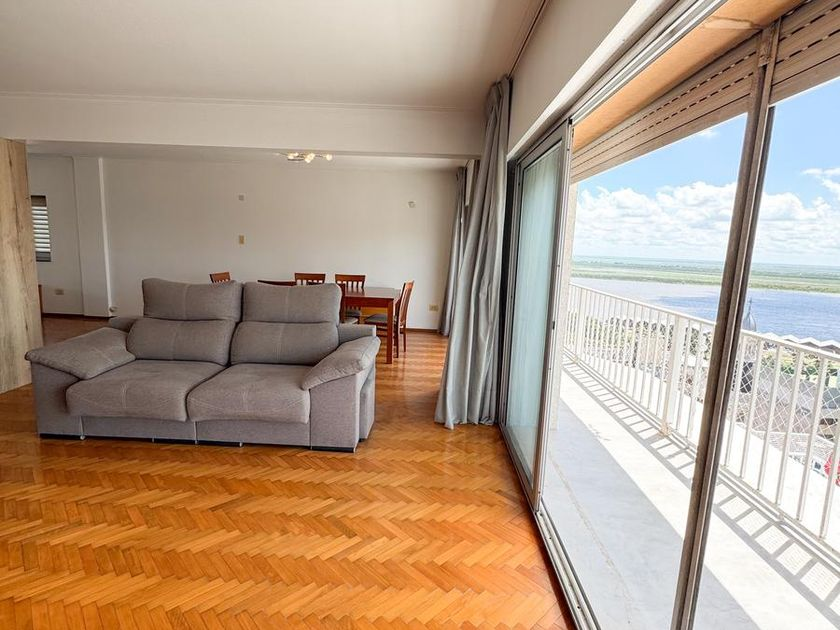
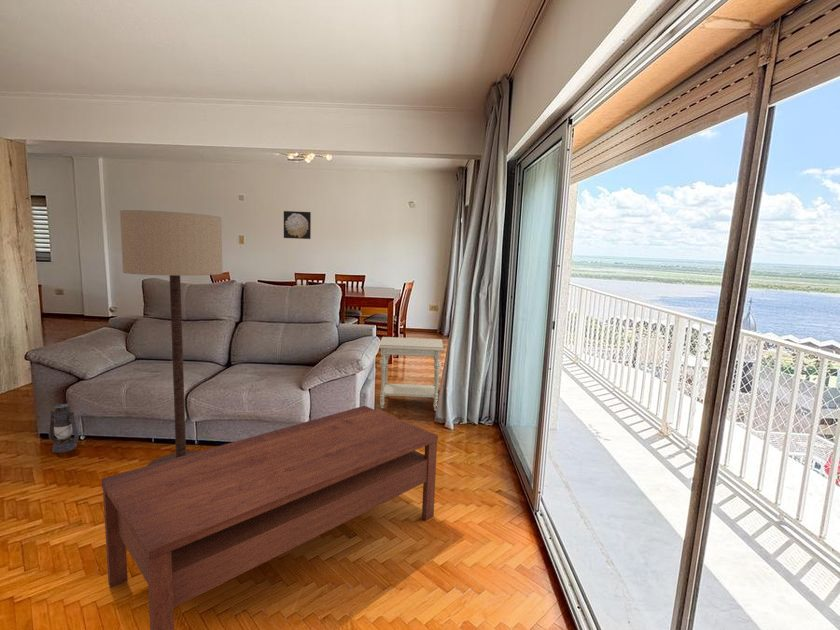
+ side table (409, 384)
+ floor lamp (177, 347)
+ coffee table (292, 501)
+ lantern (63, 426)
+ wall art (297, 225)
